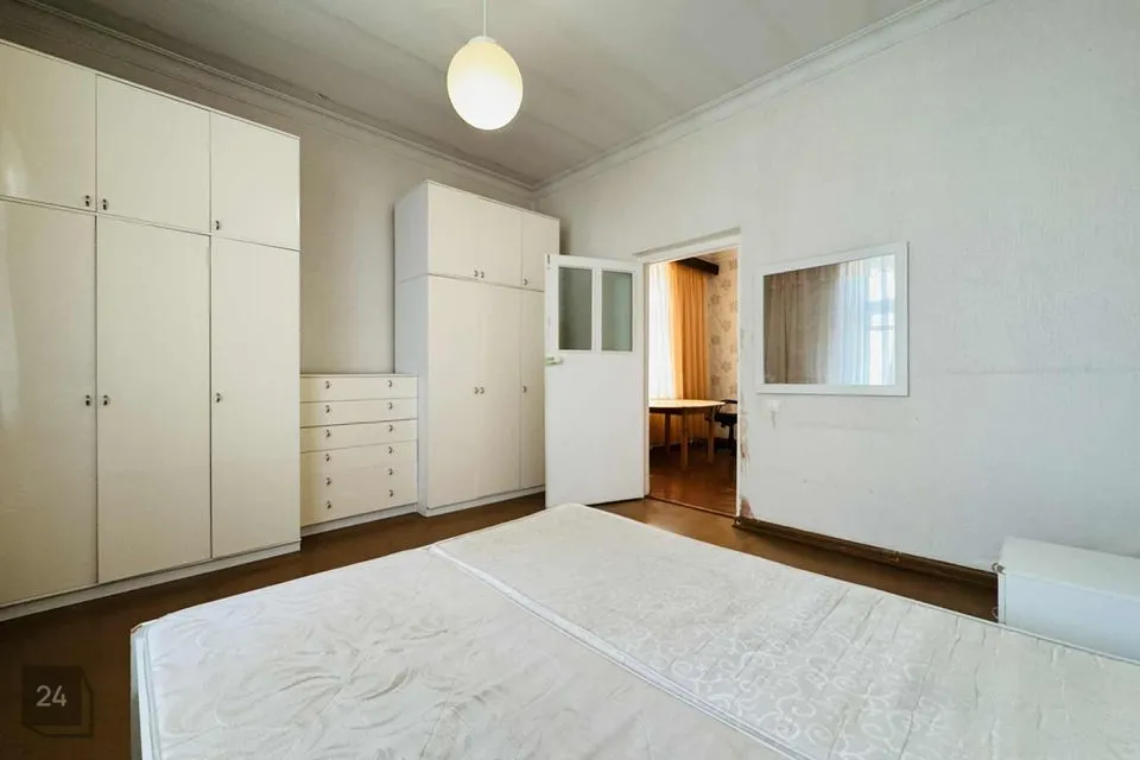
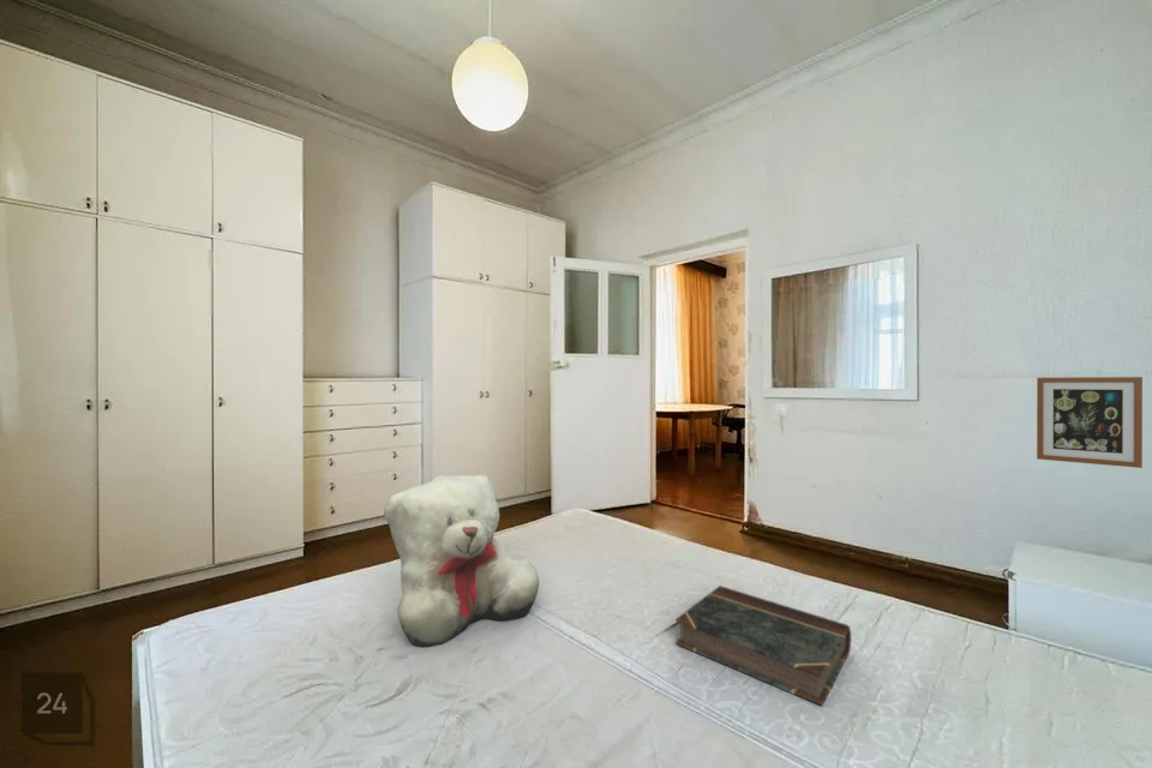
+ wall art (1086, 420)
+ teddy bear (462, 544)
+ book (762, 632)
